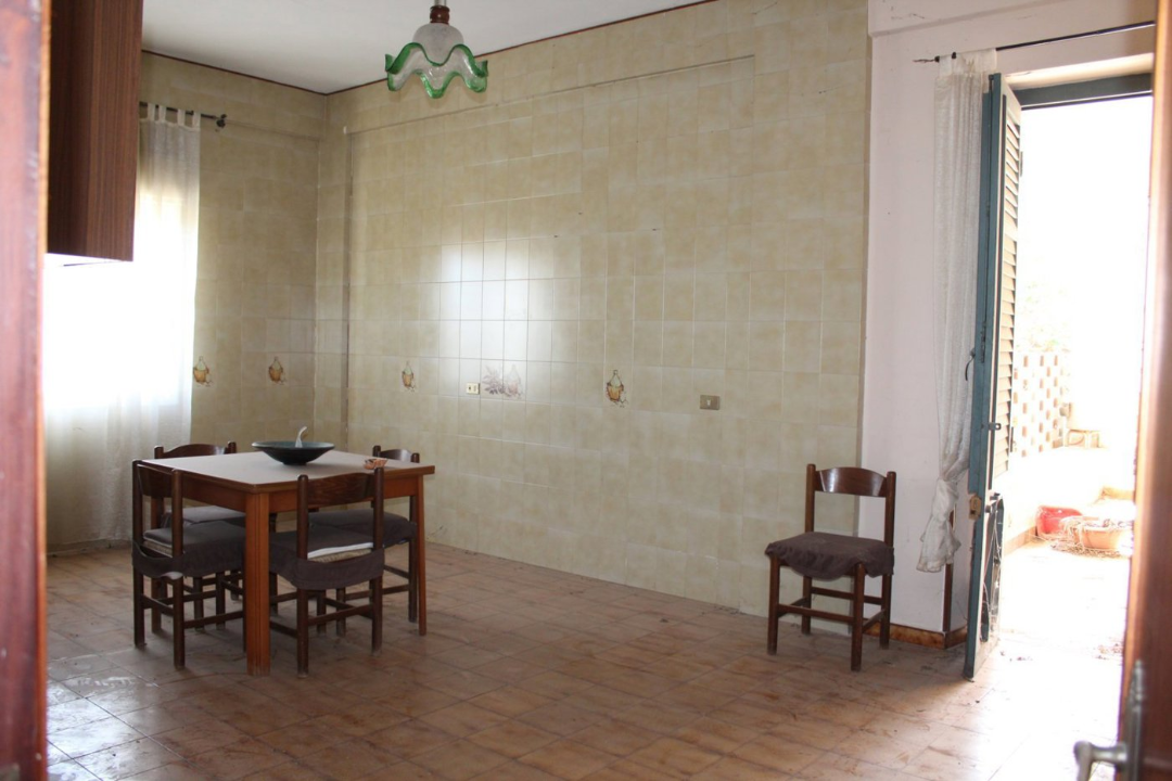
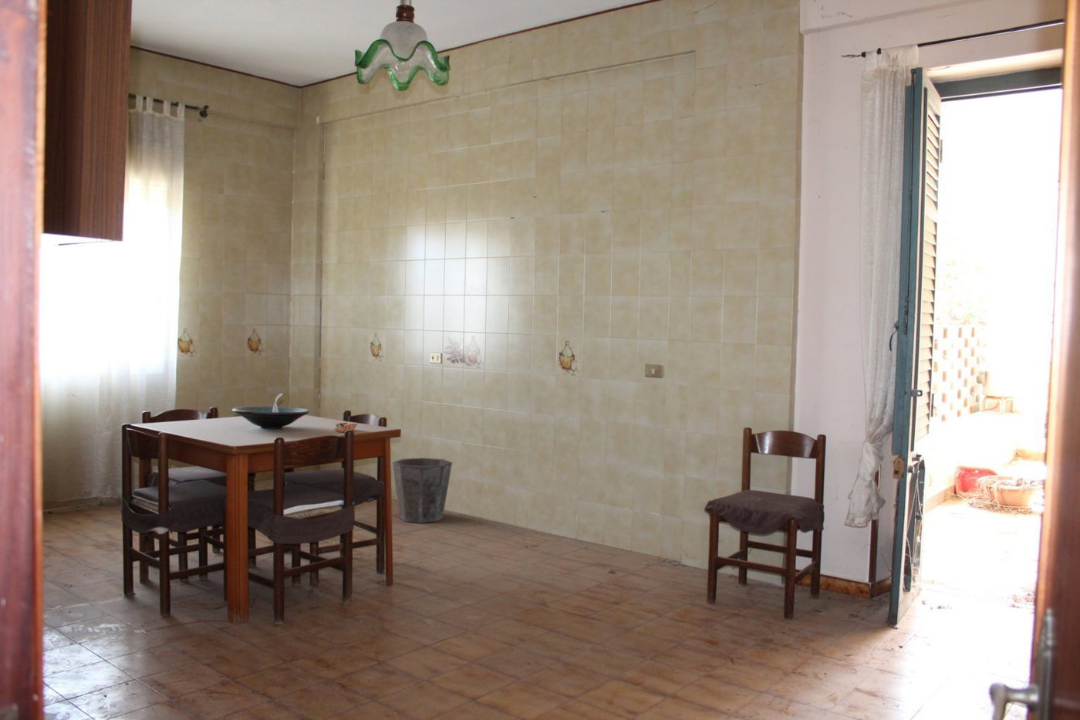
+ waste bin (421, 490)
